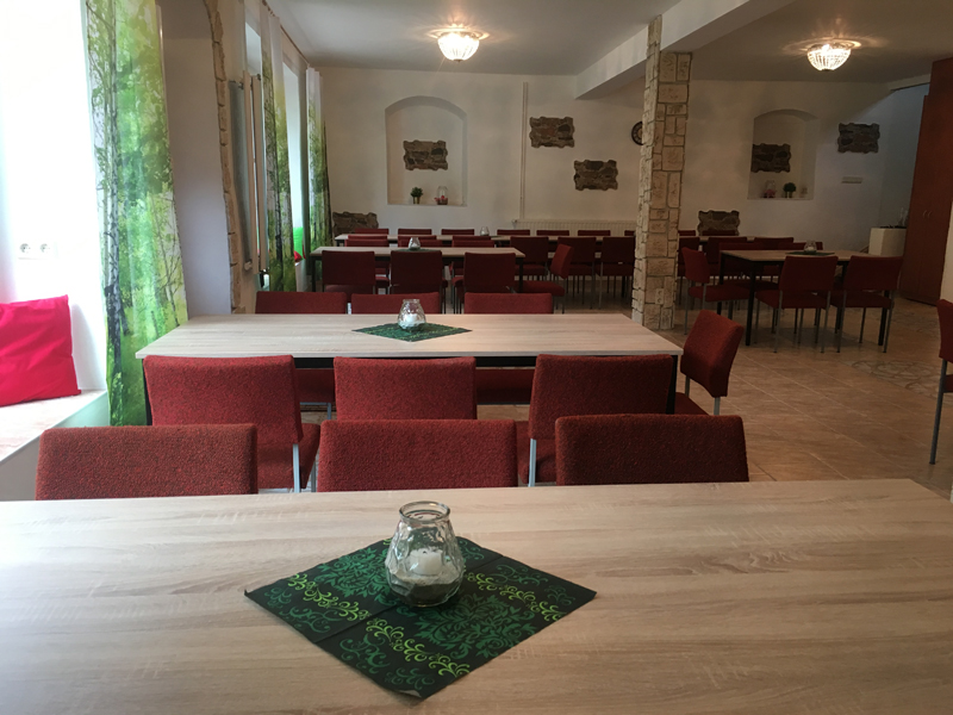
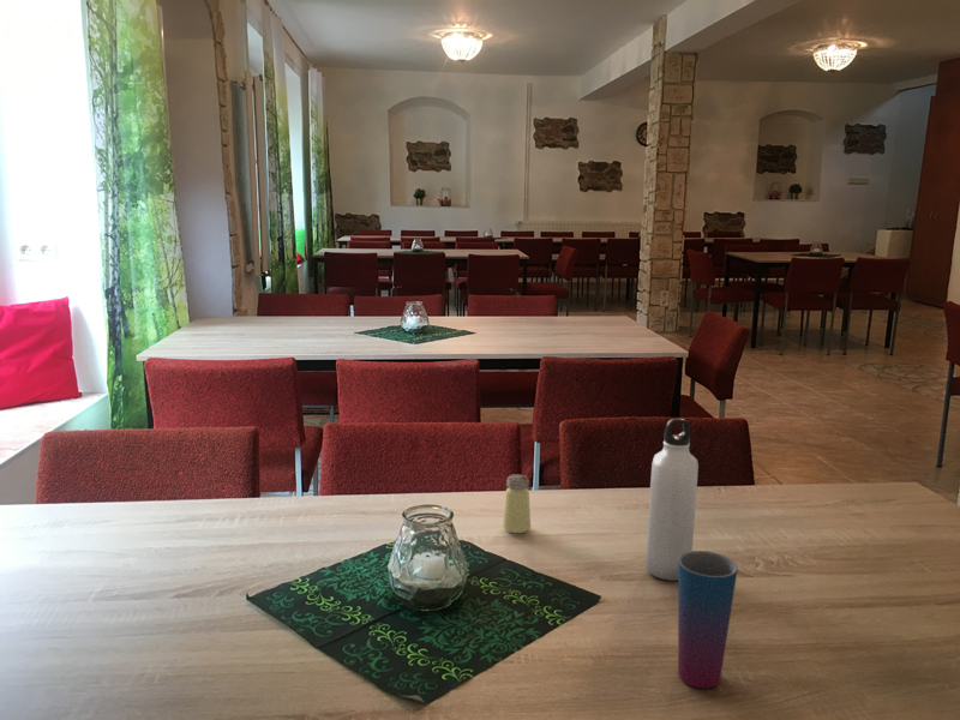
+ cup (703, 620)
+ water bottle (672, 497)
+ saltshaker (517, 502)
